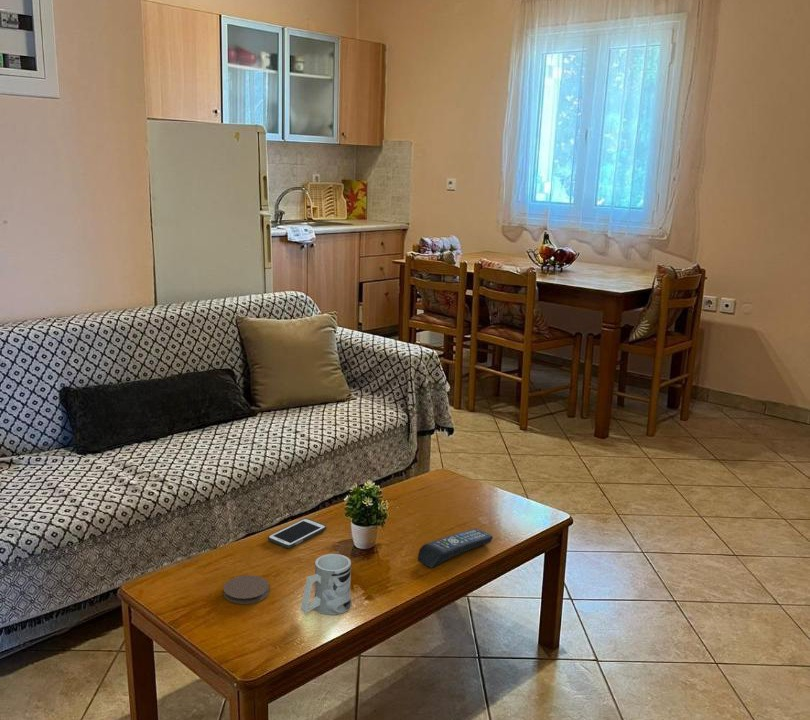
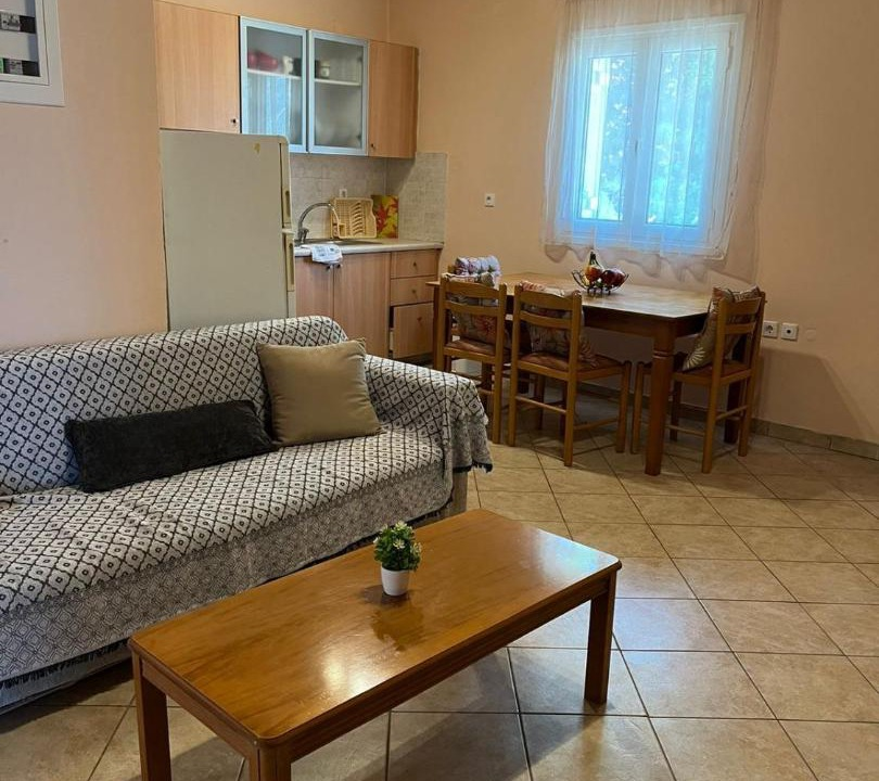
- coaster (246, 589)
- mug (325, 586)
- cell phone (297, 532)
- remote control (455, 545)
